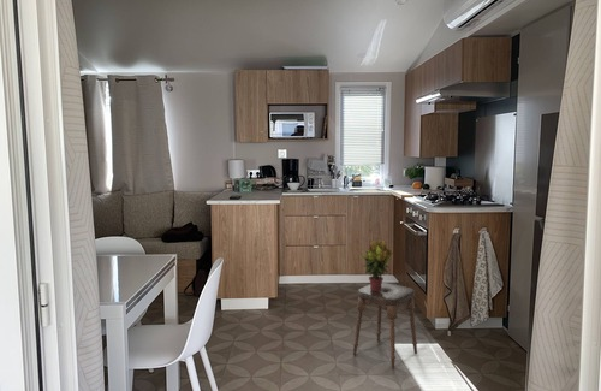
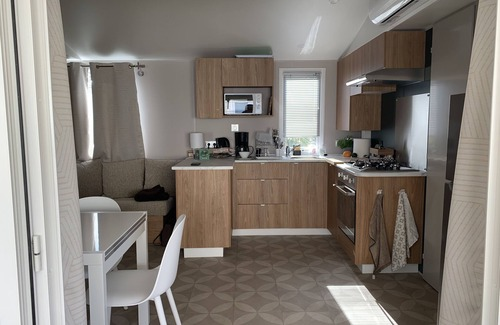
- stool (387, 318)
- potted plant (376, 263)
